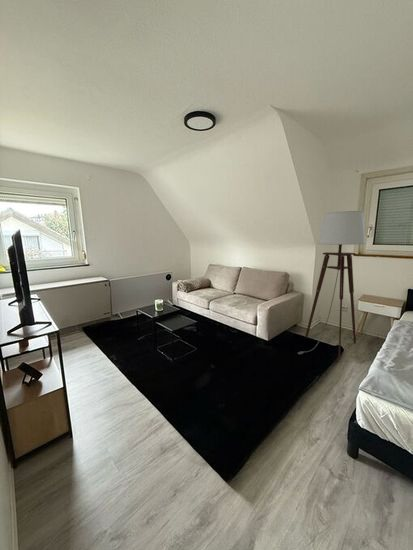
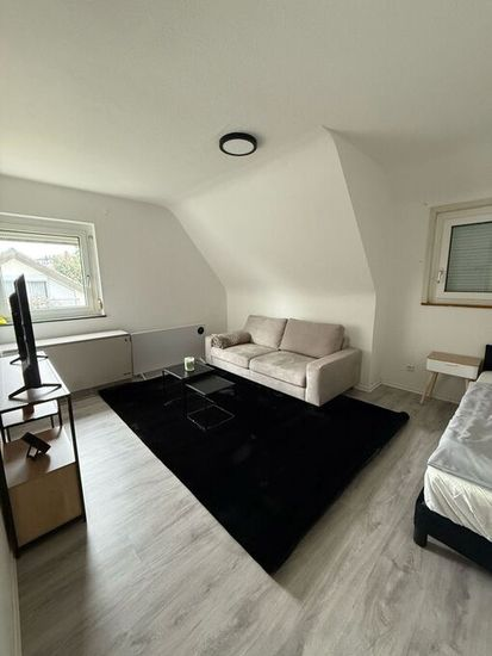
- floor lamp (335, 283)
